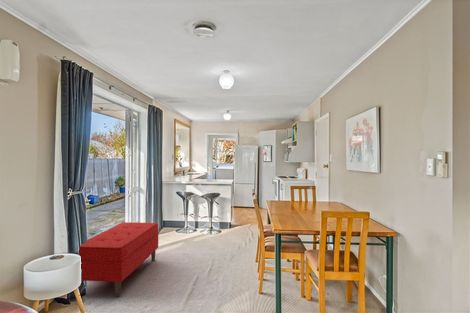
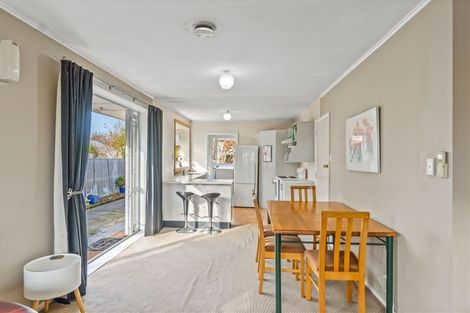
- bench (122, 253)
